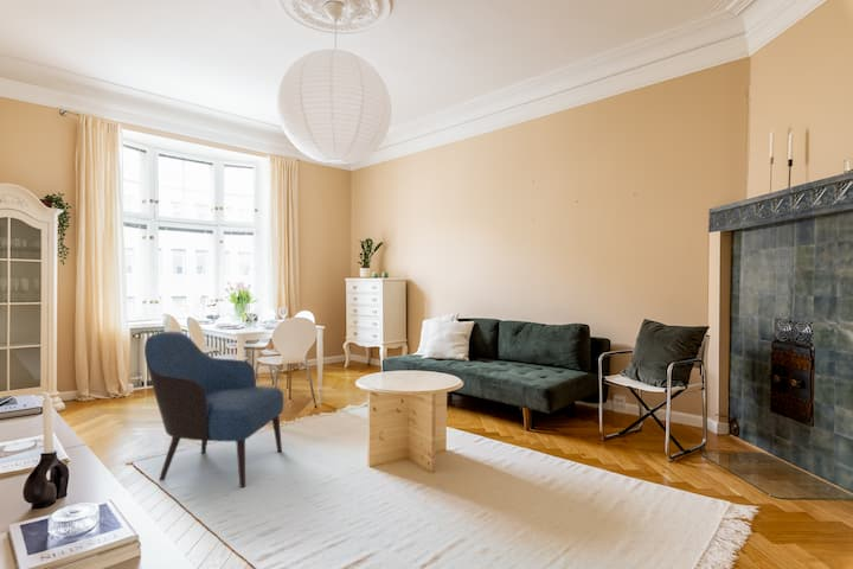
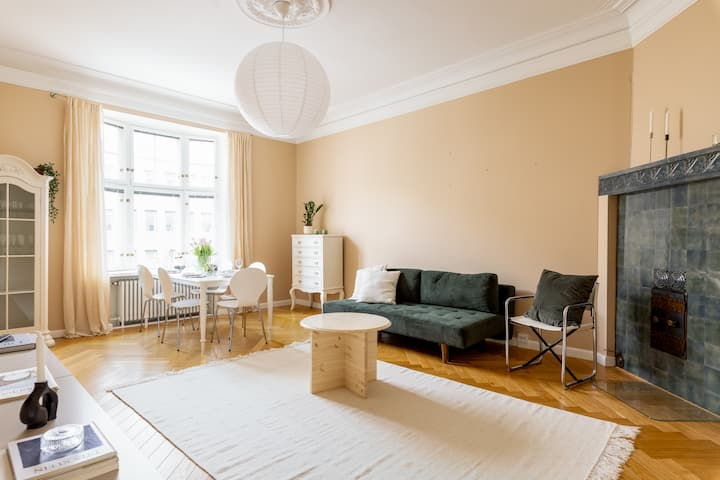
- armchair (213, 398)
